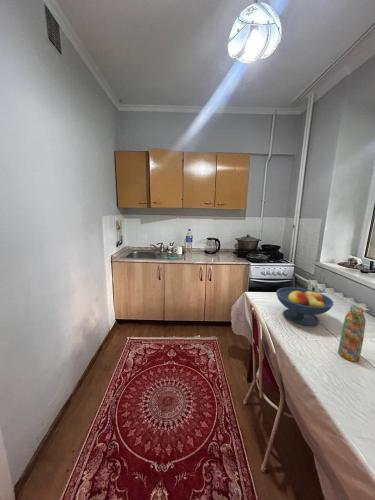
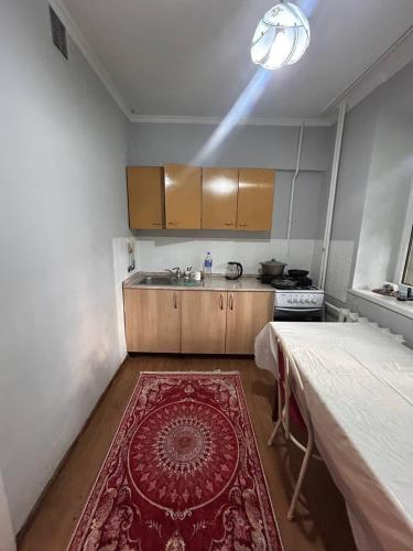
- water bottle (352, 332)
- fruit bowl (302, 303)
